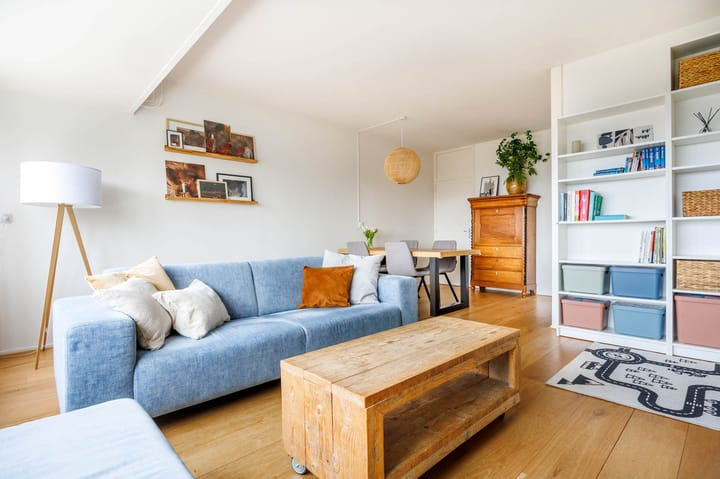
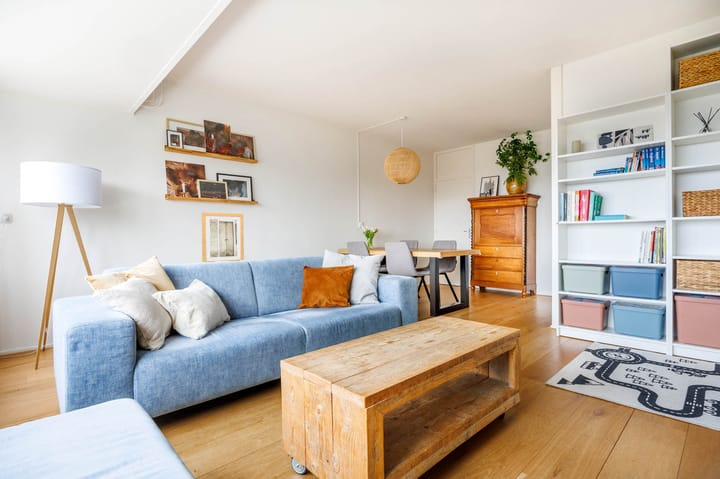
+ wall art (223, 238)
